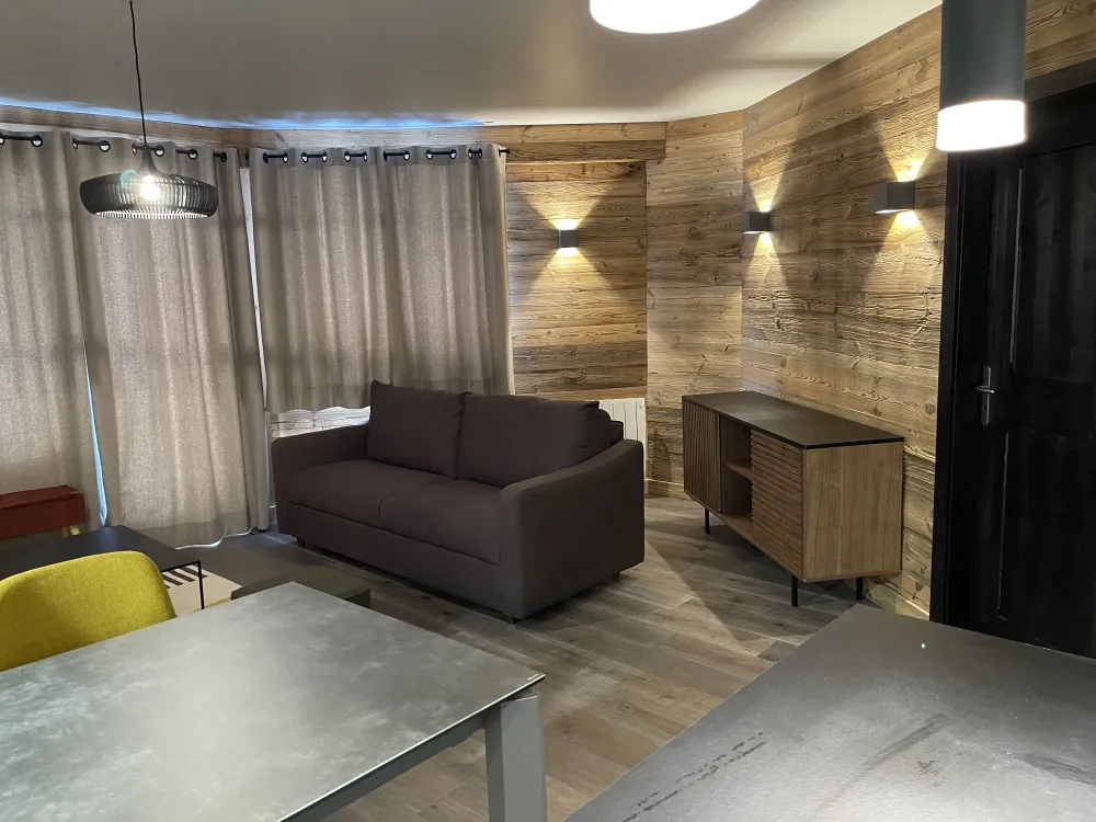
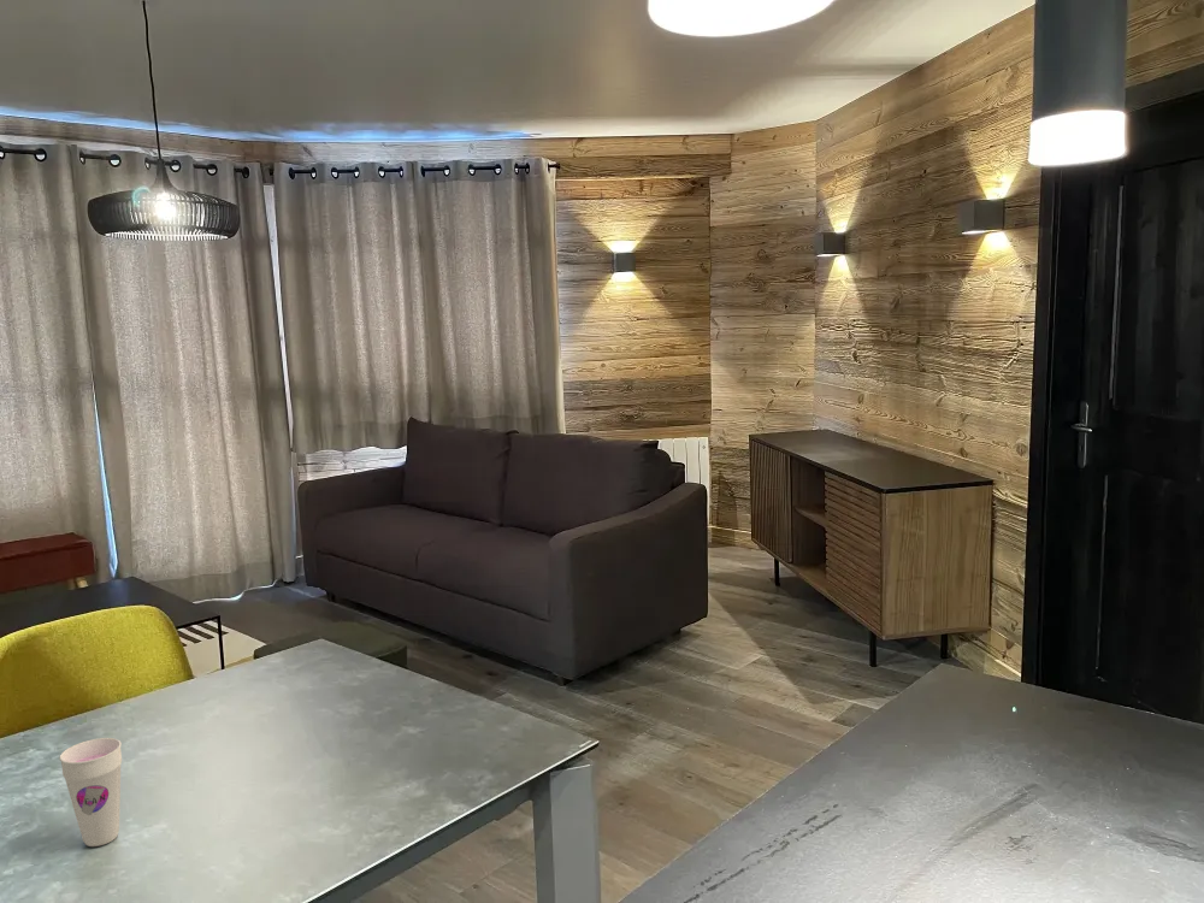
+ cup (95, 793)
